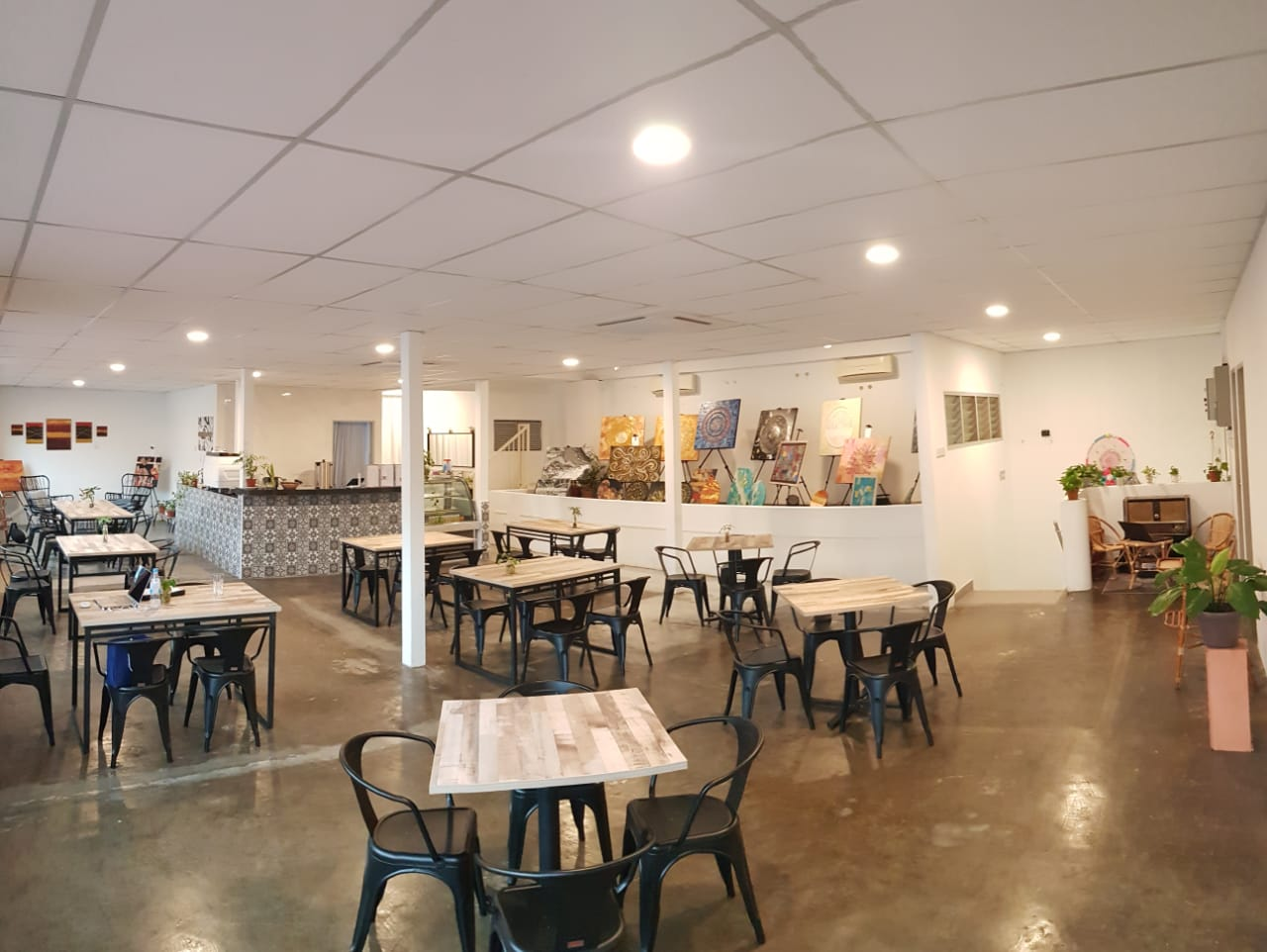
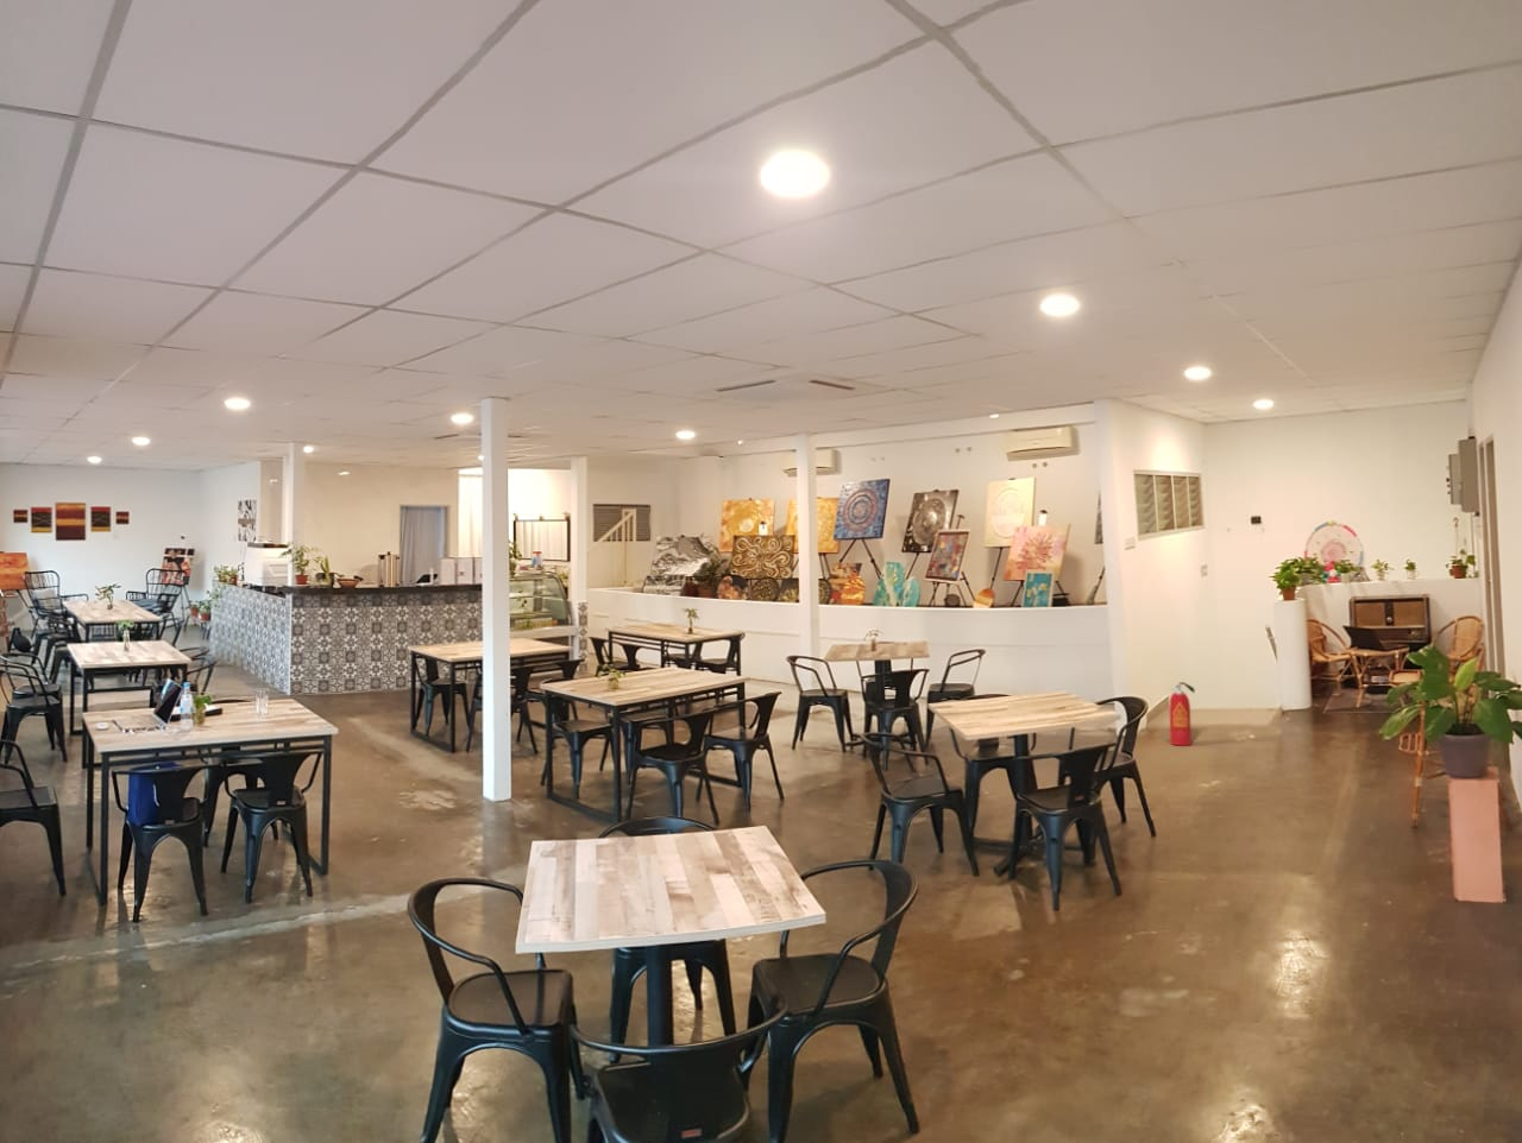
+ fire extinguisher (1181, 713)
